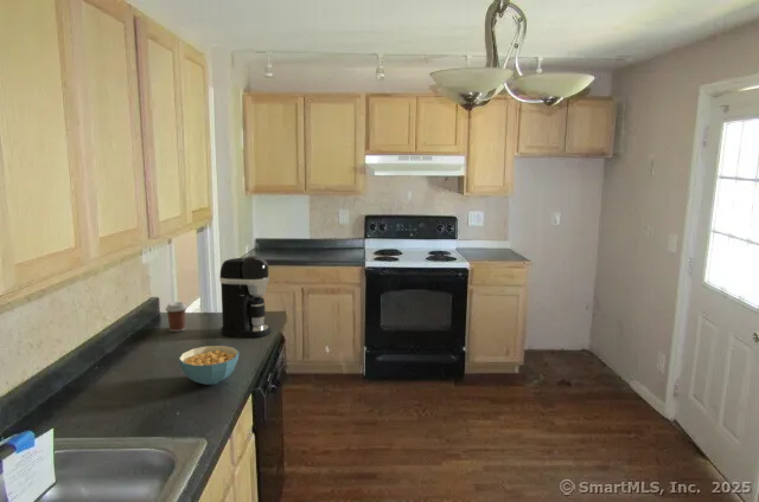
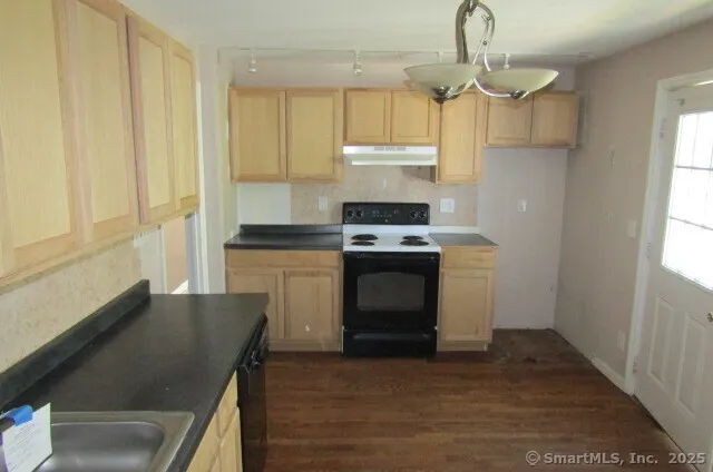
- cereal bowl (210, 368)
- coffee cup (176, 316)
- coffee maker (244, 294)
